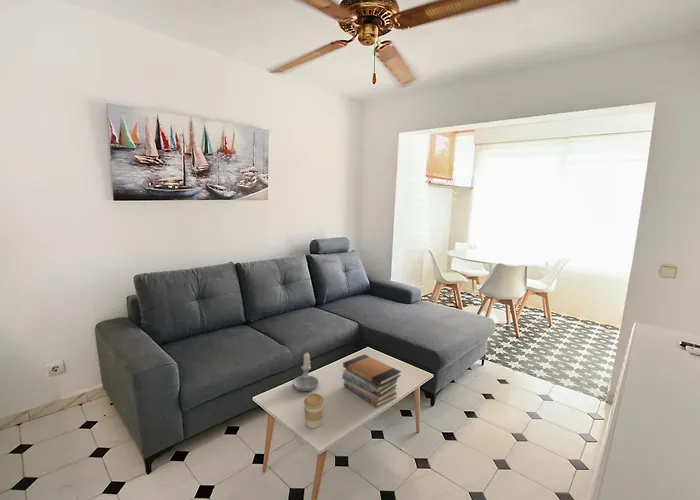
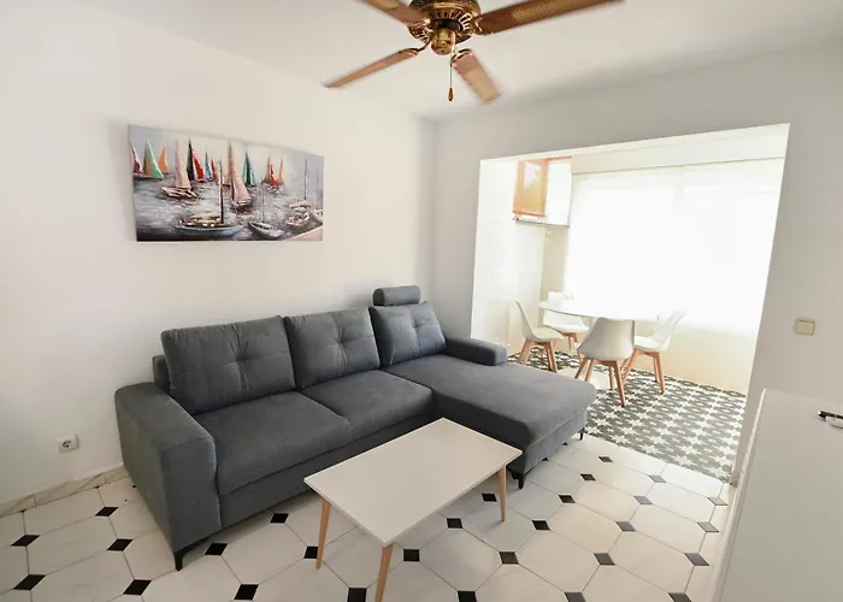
- book stack (370, 379)
- coffee cup (313, 410)
- candle (306, 369)
